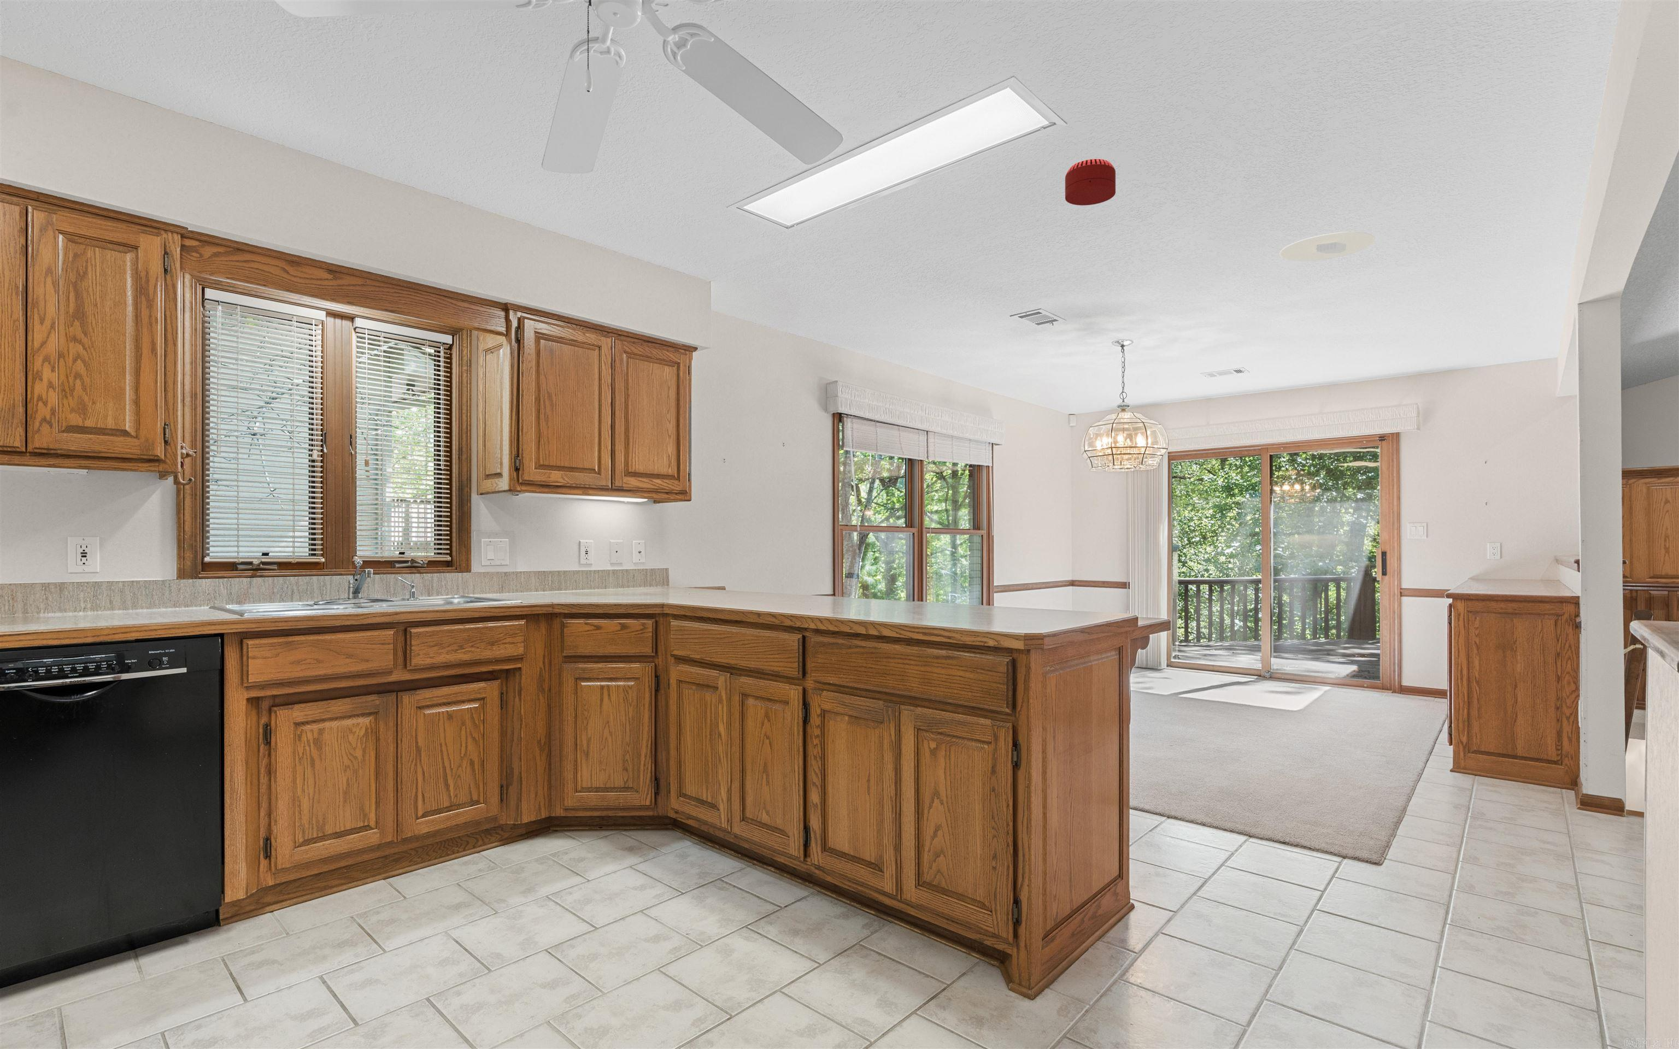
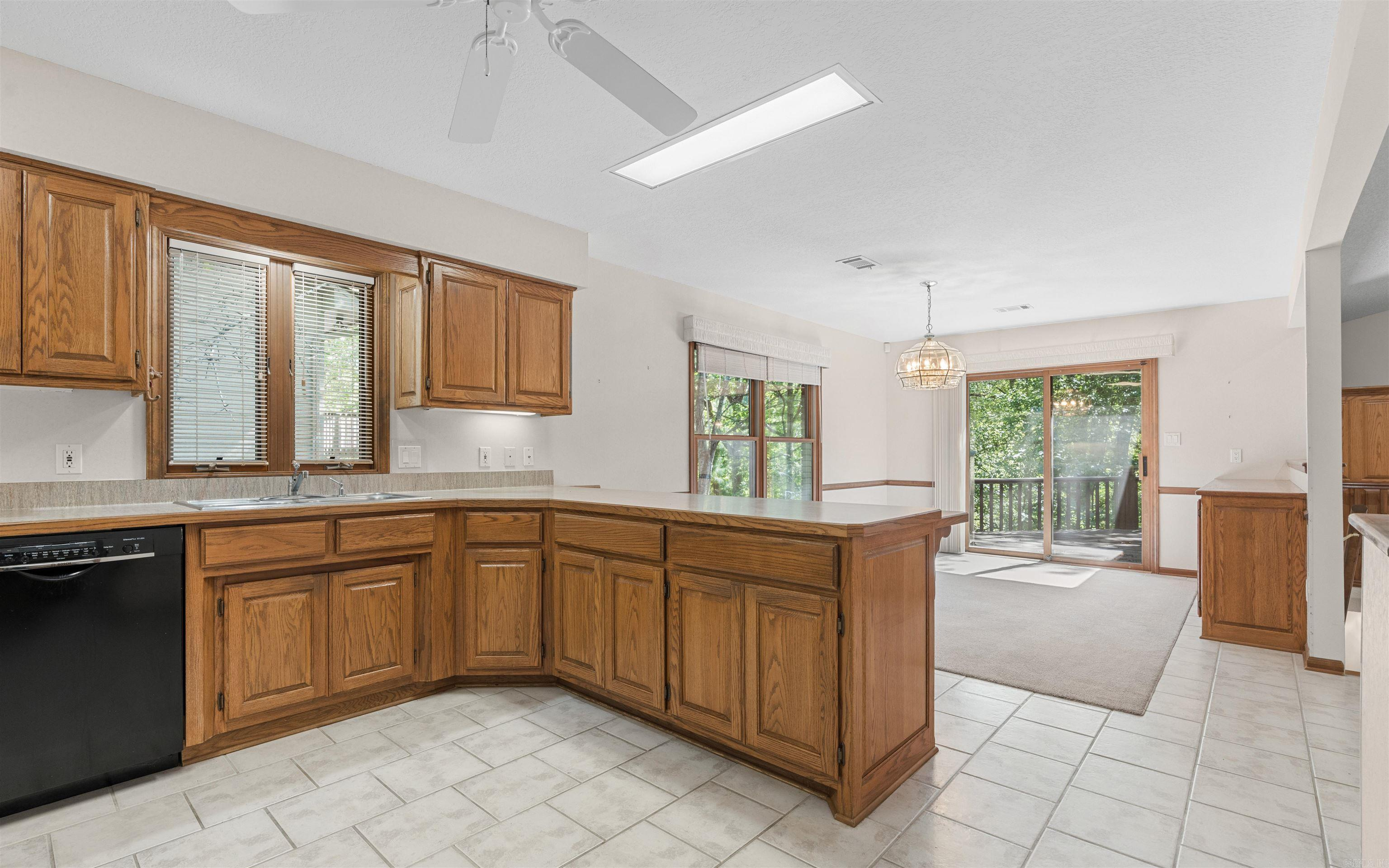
- recessed light (1326, 243)
- smoke detector (1090, 181)
